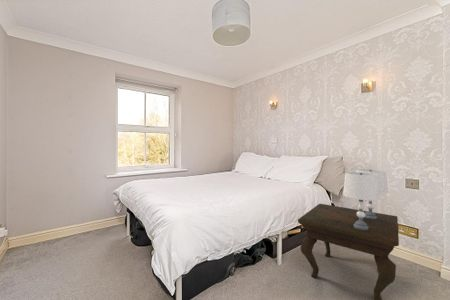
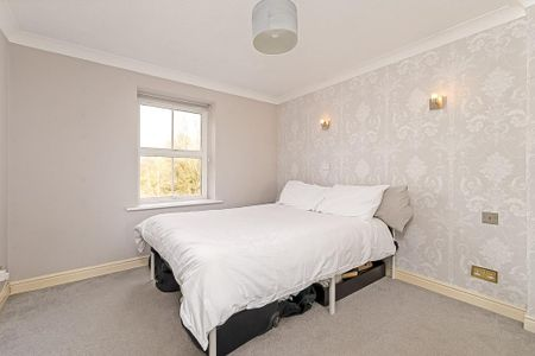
- table lamp (366, 196)
- side table (348, 246)
